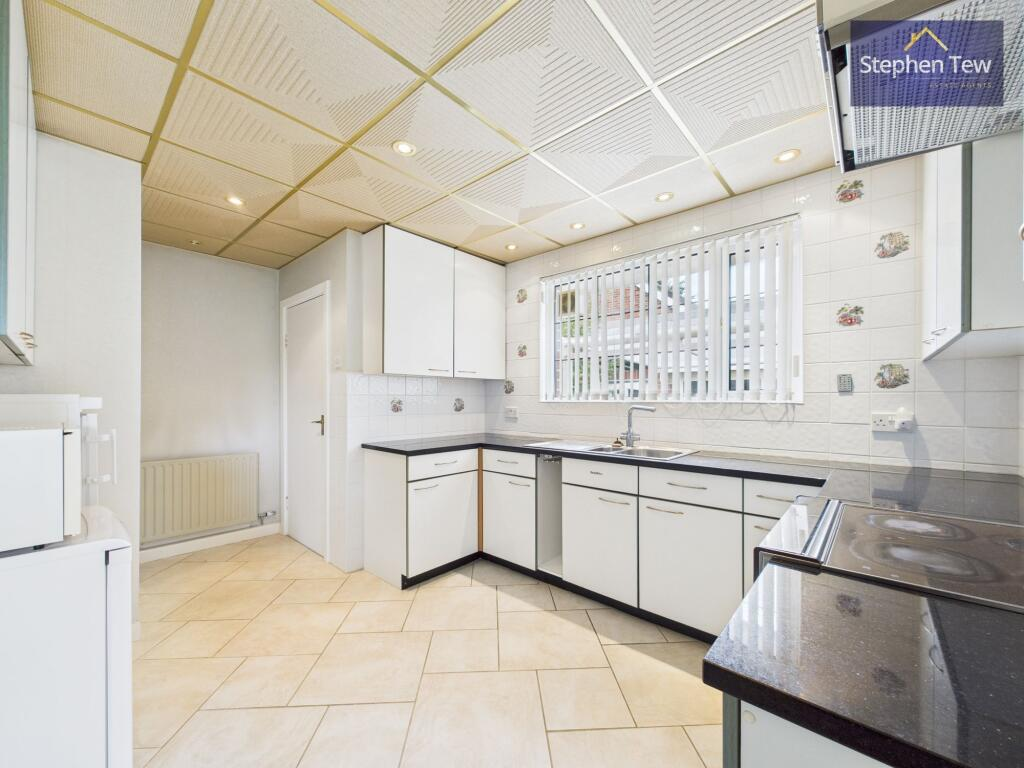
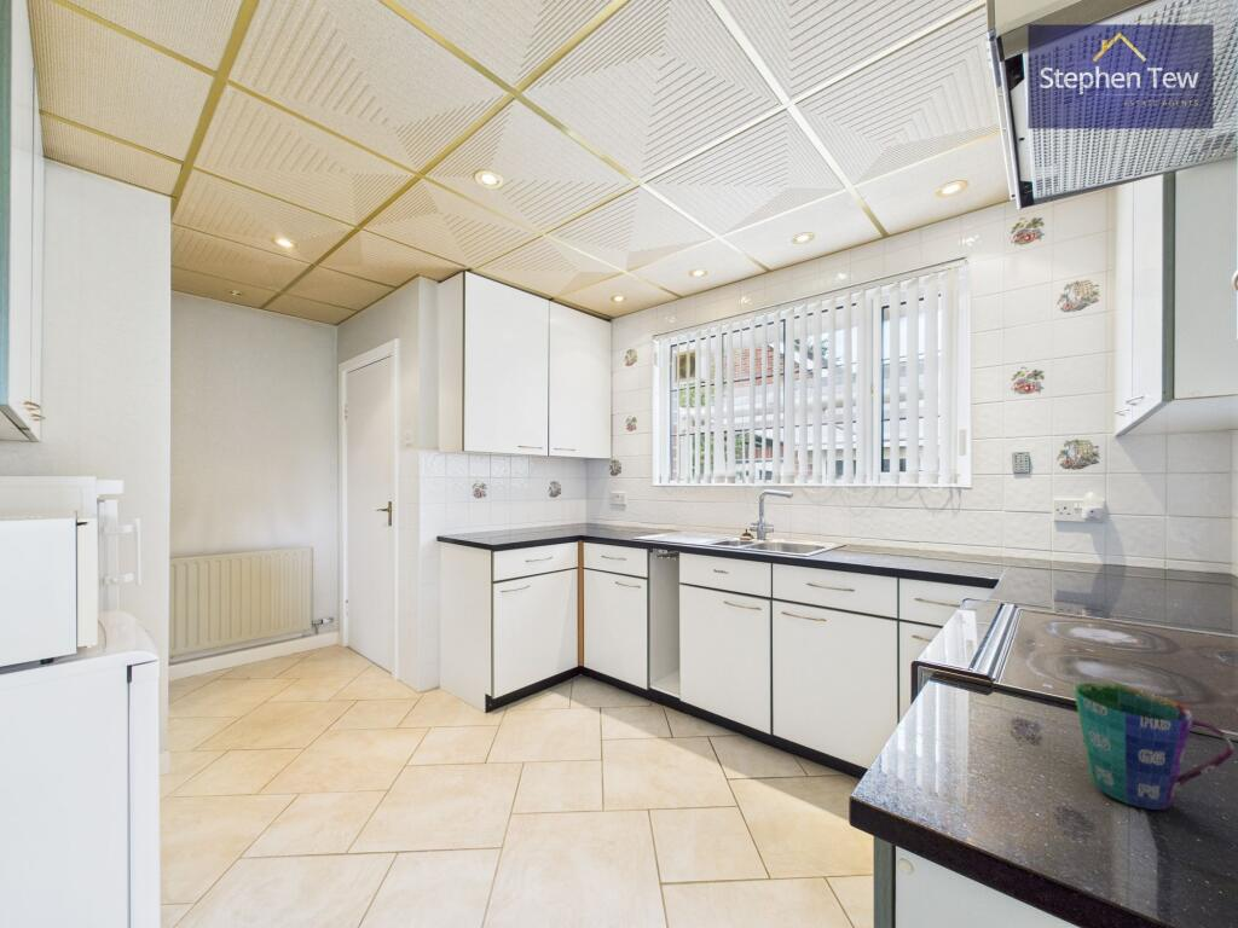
+ cup (1147, 750)
